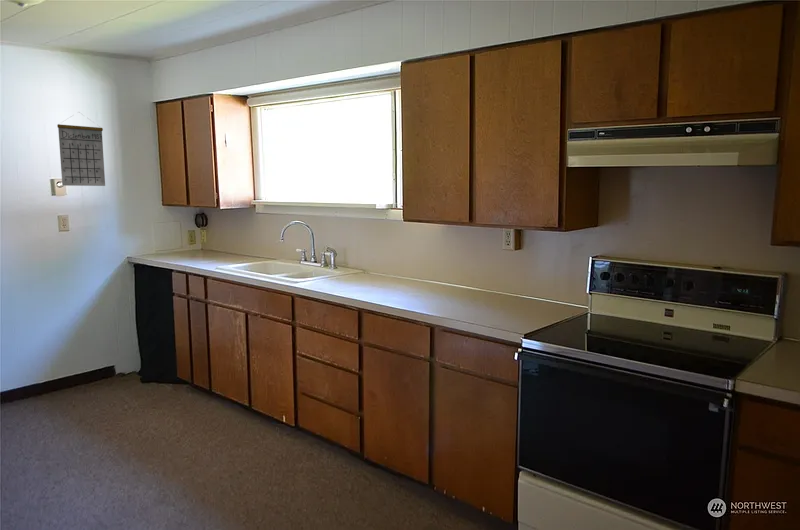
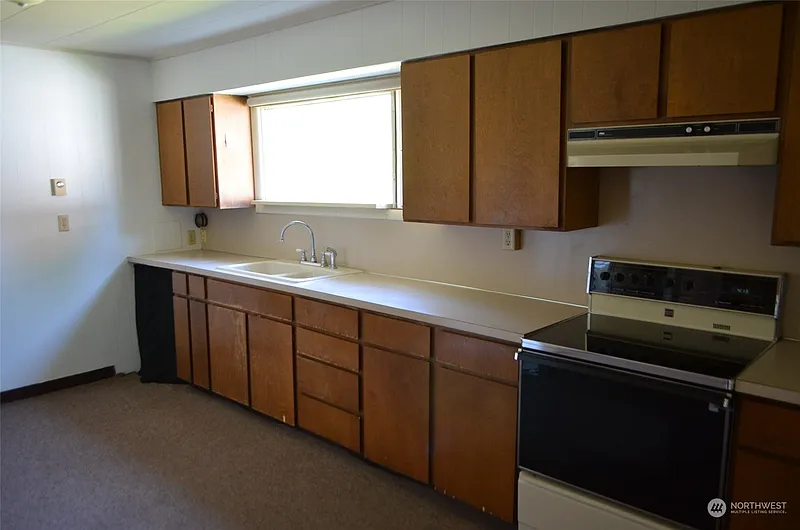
- calendar (82, 149)
